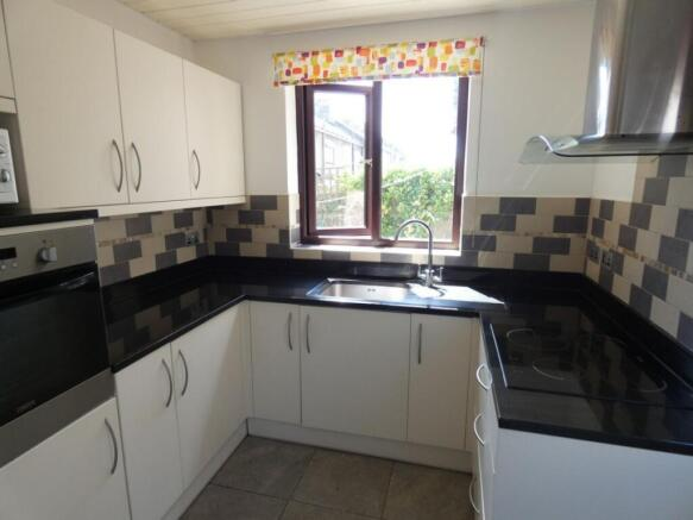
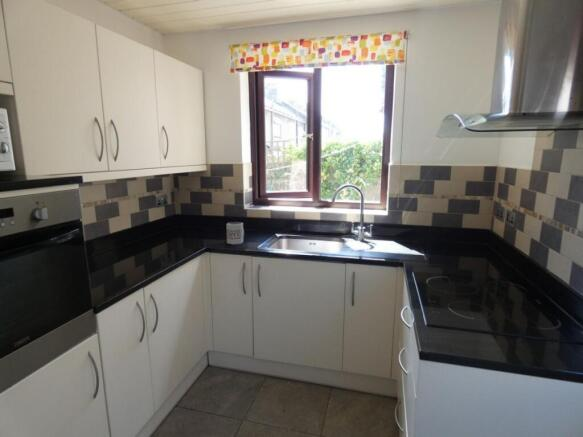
+ mug (235, 232)
